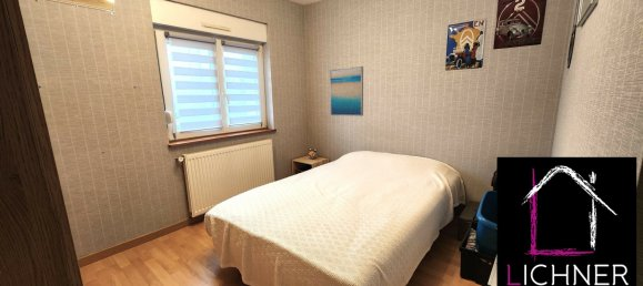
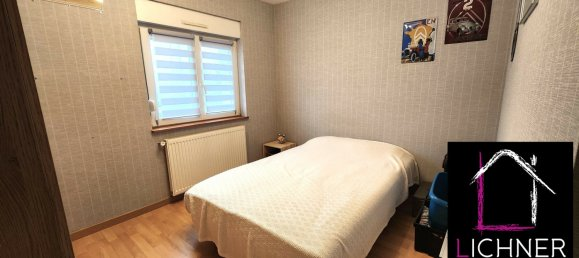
- wall art (345, 92)
